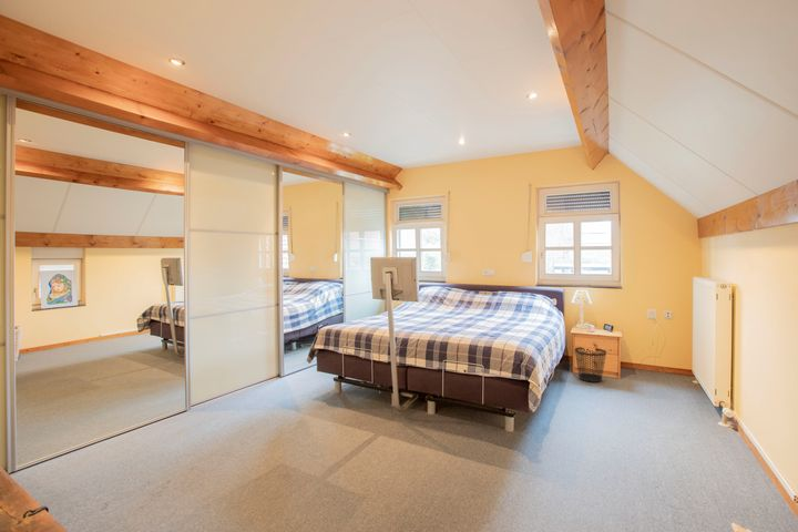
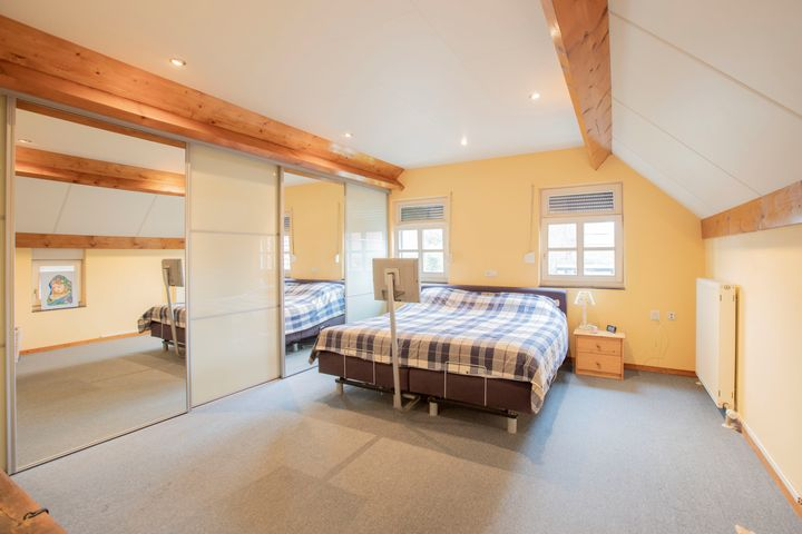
- wastebasket (591, 365)
